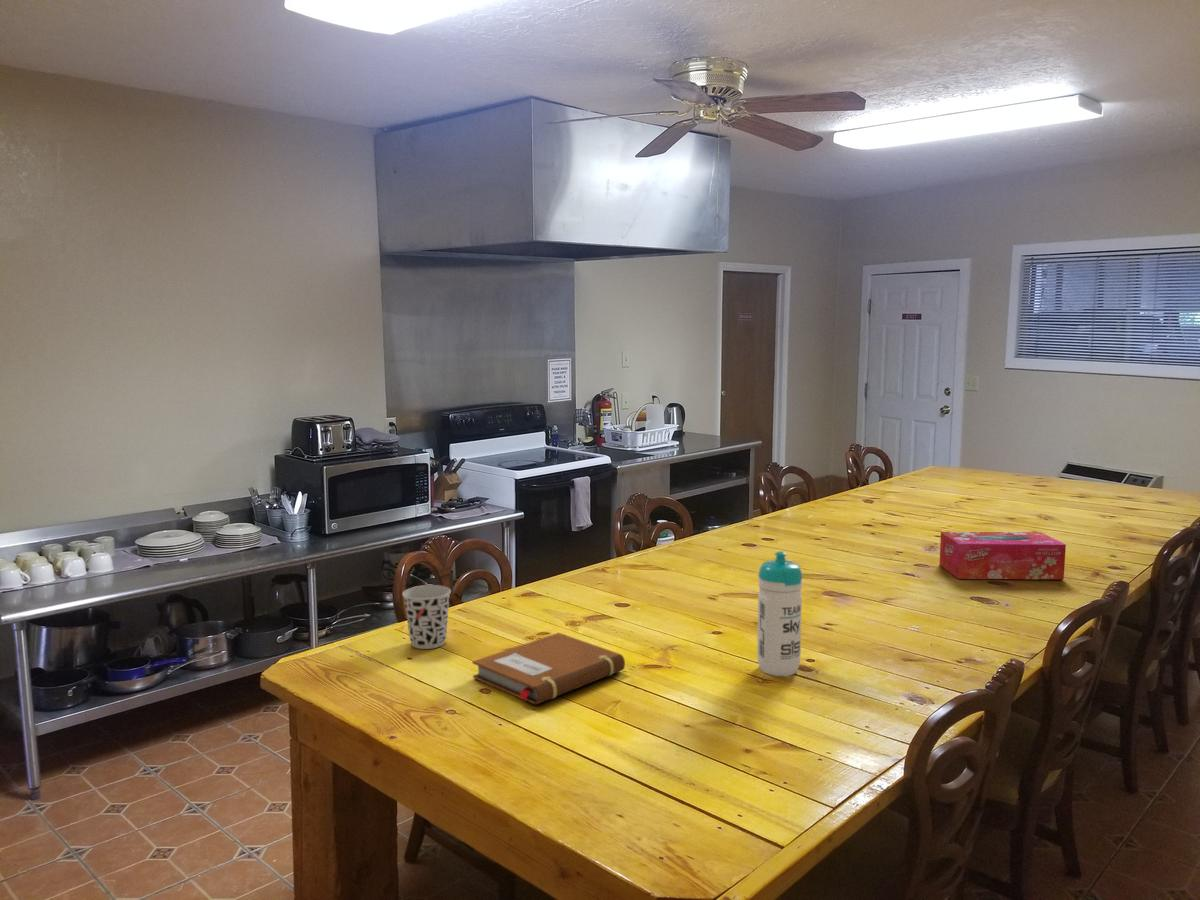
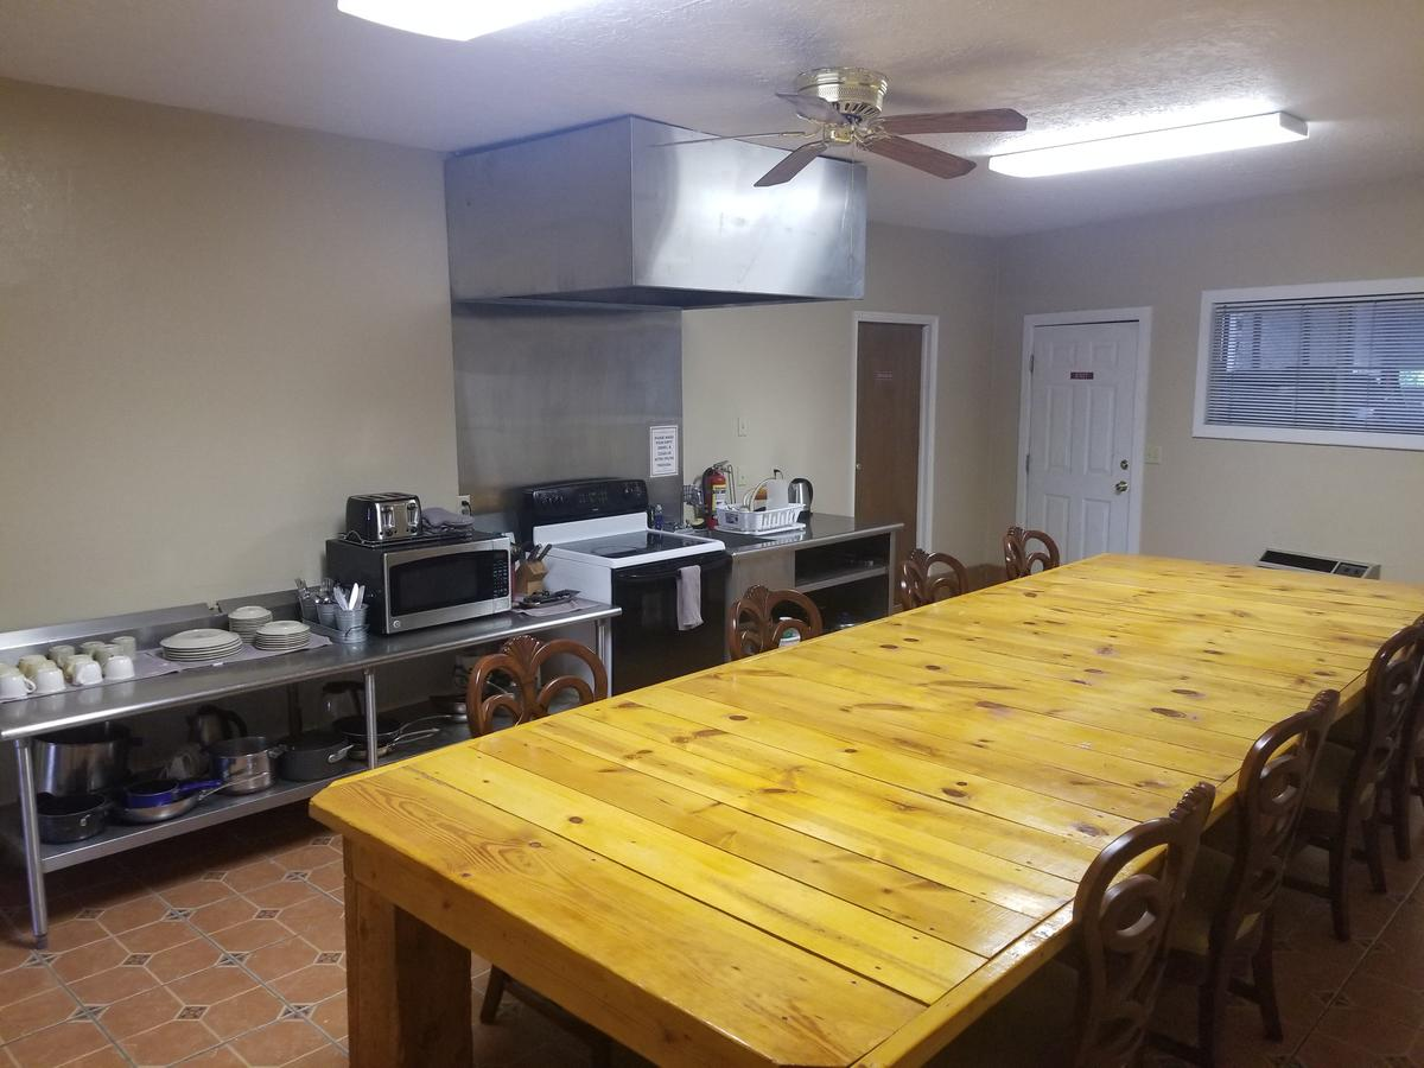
- tissue box (1000, 554)
- notebook (547, 667)
- cup (427, 617)
- water bottle (779, 611)
